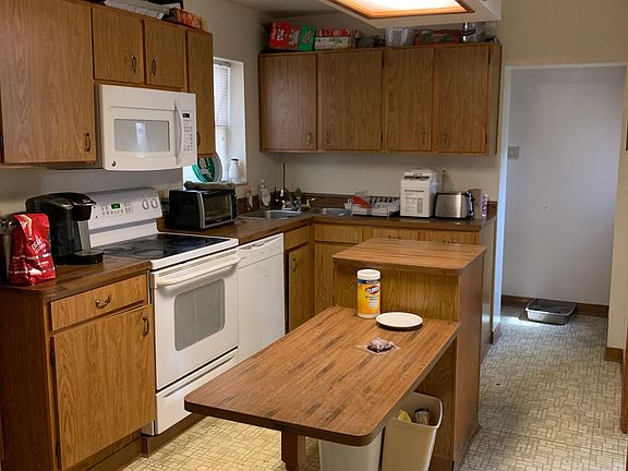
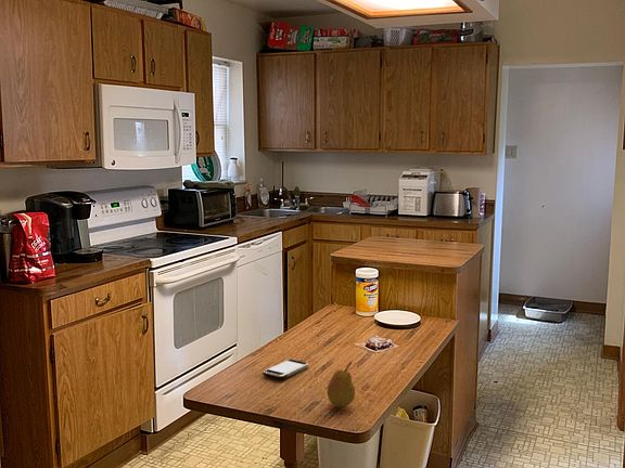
+ fruit (341, 386)
+ smartphone (285, 368)
